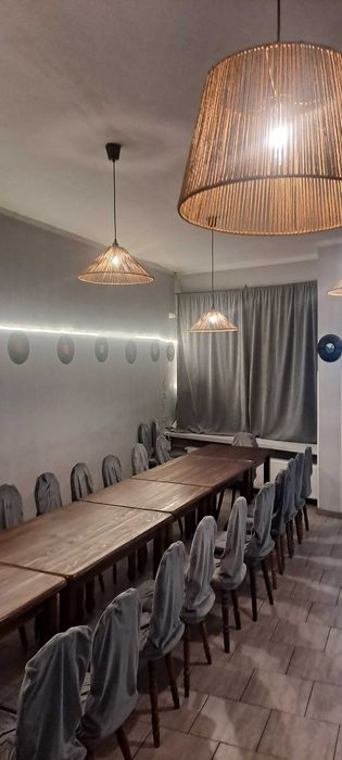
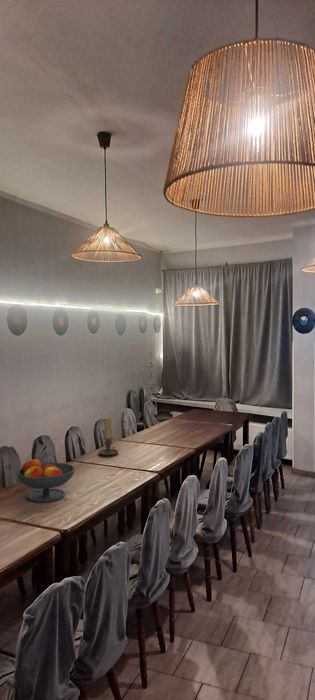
+ candle holder (109, 435)
+ fruit bowl (46, 478)
